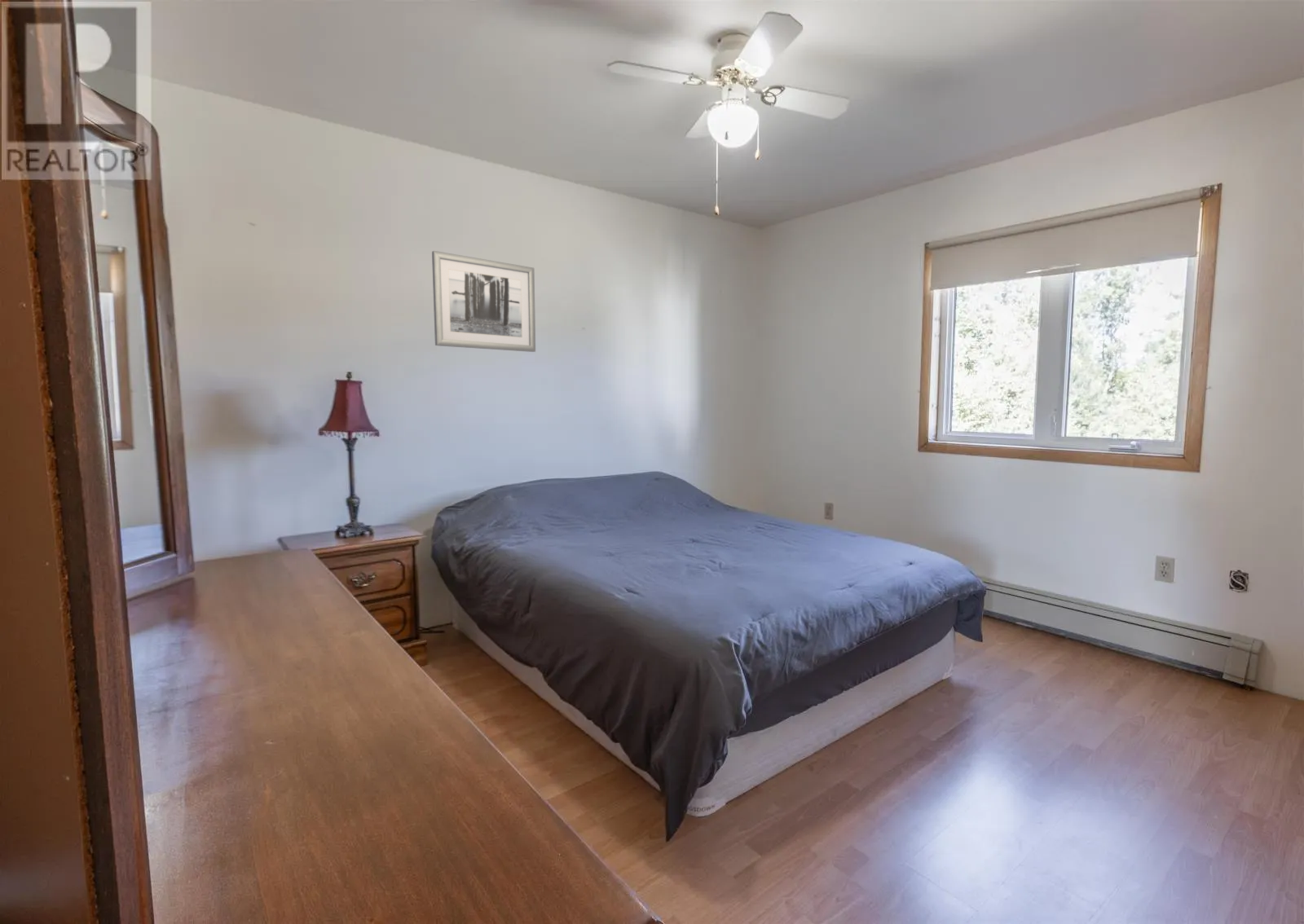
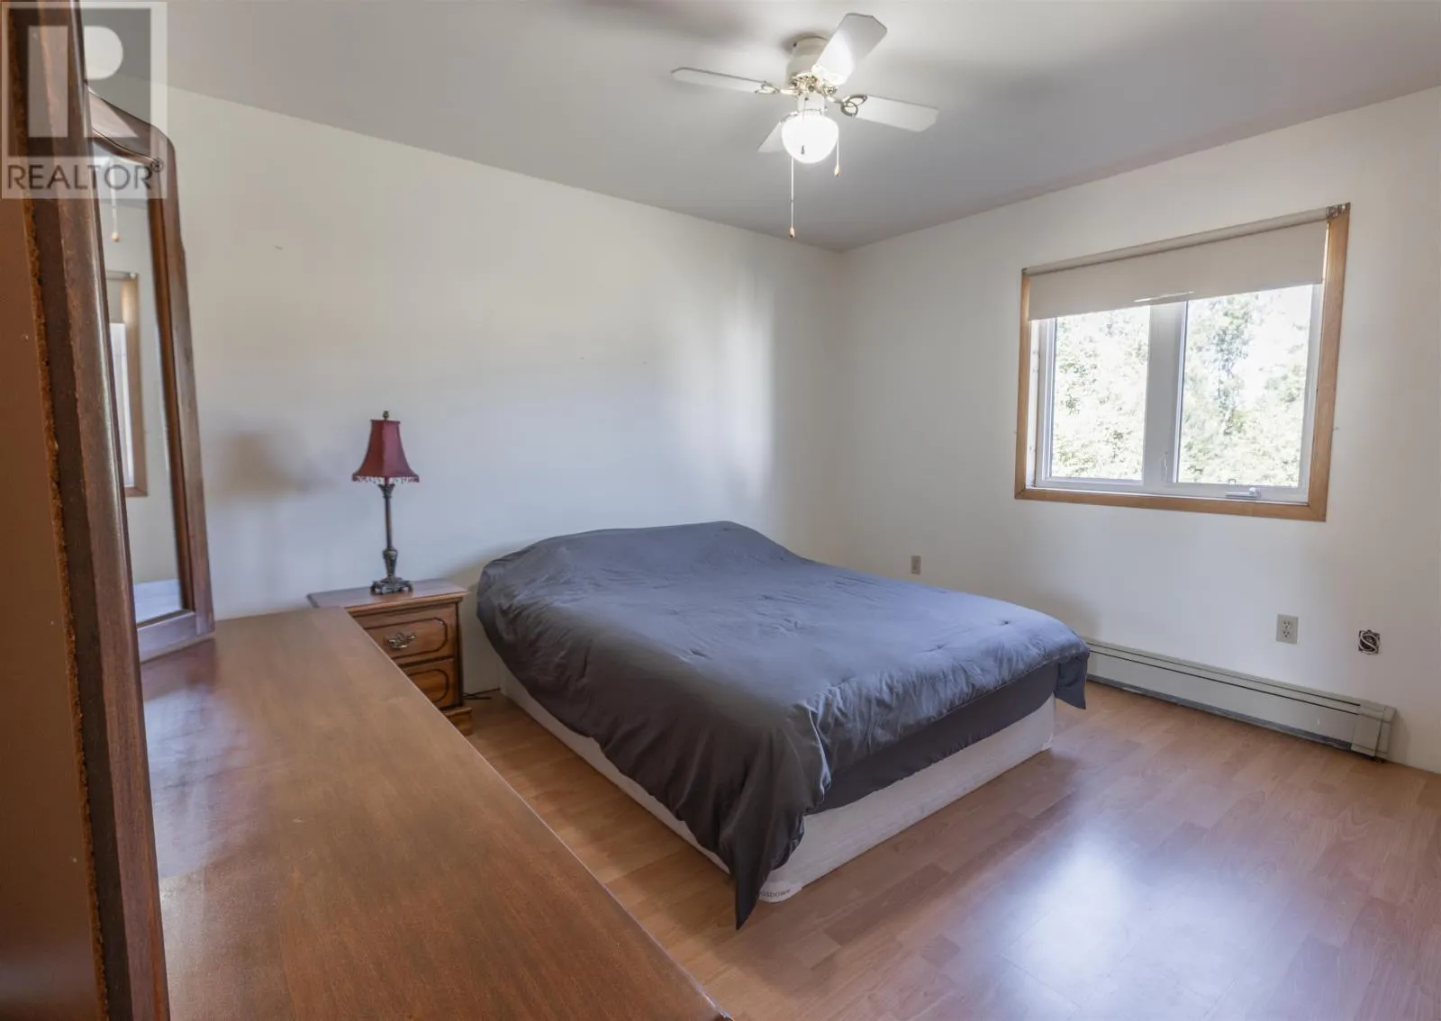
- wall art (487, 305)
